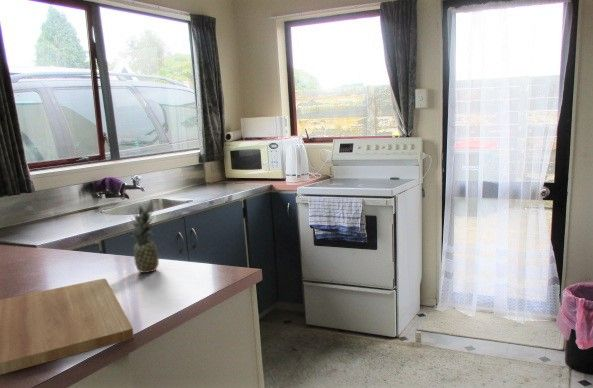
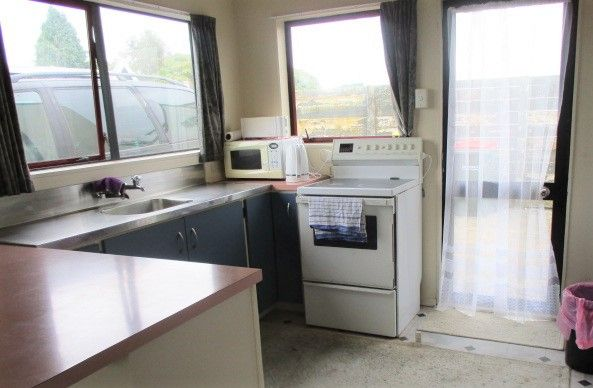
- cutting board (56, 318)
- fruit (144, 237)
